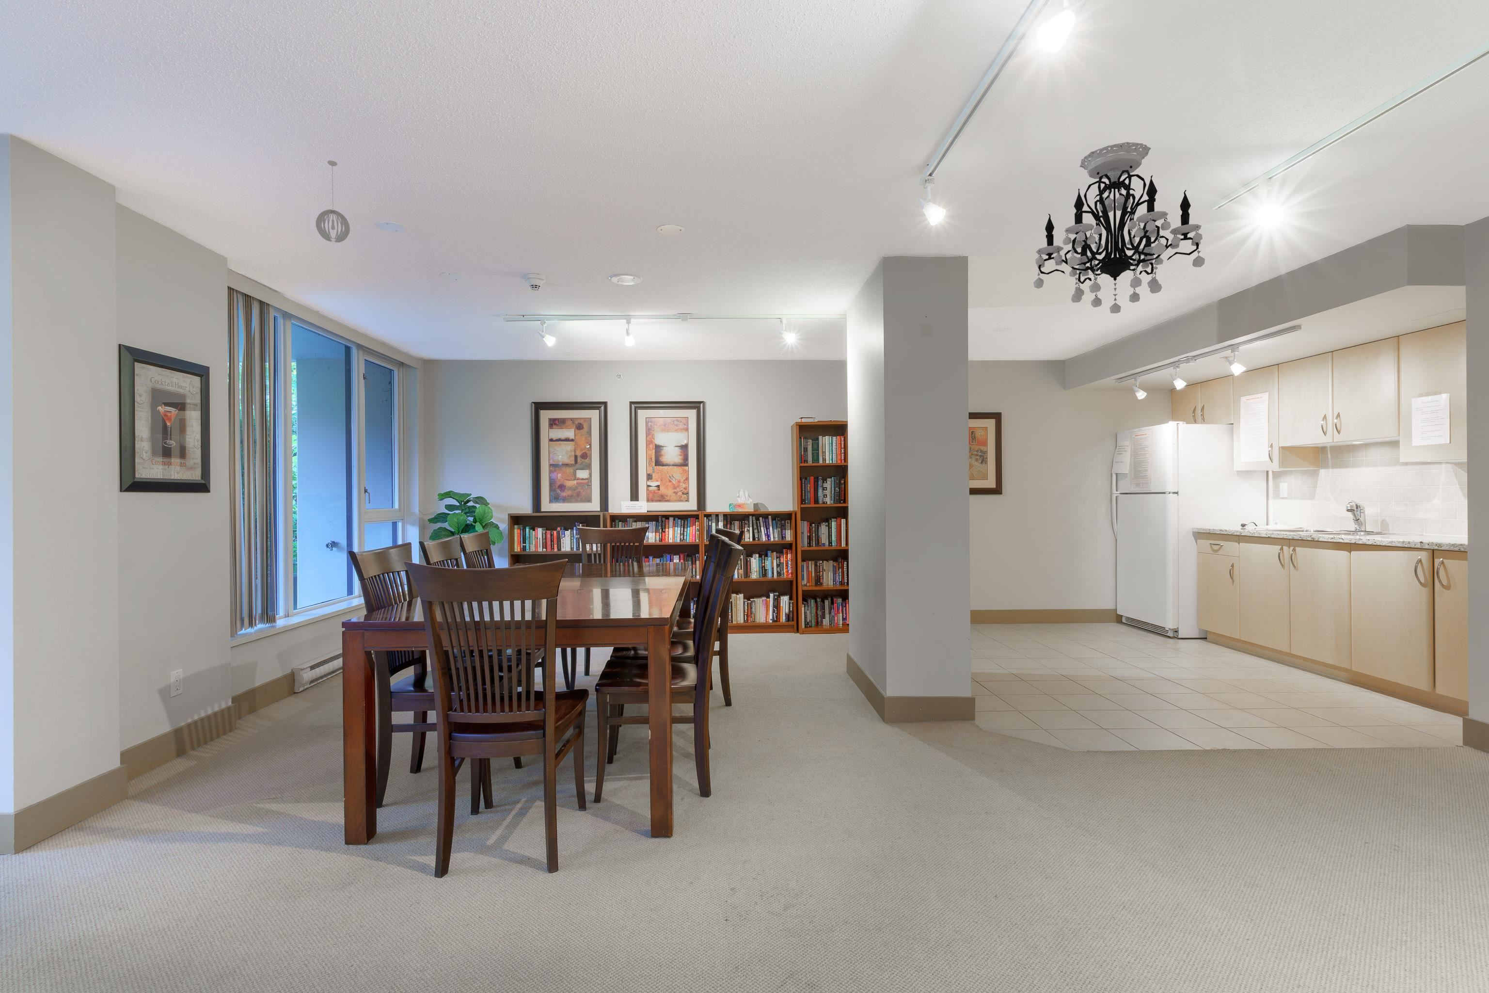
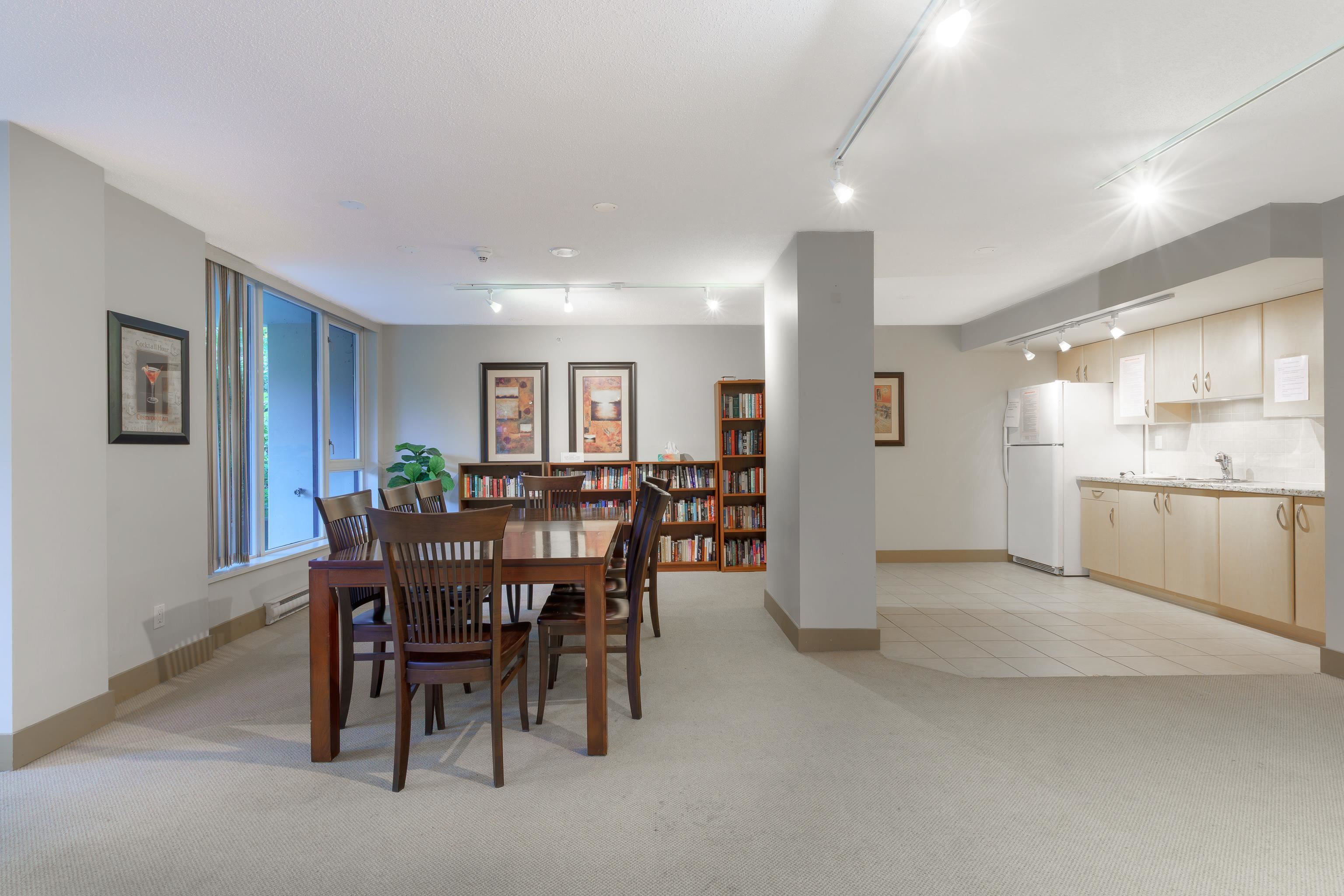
- chandelier (1115, 235)
- pendant light (332, 202)
